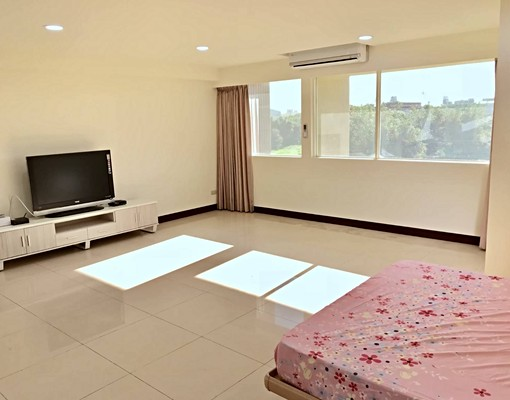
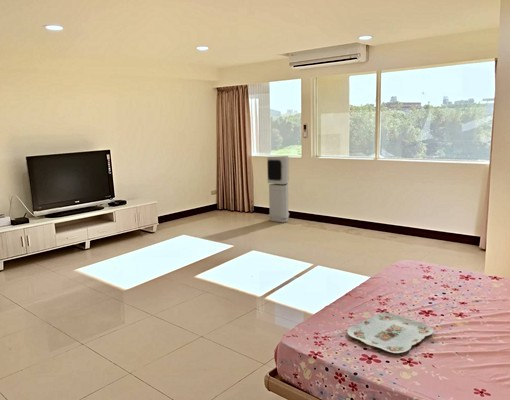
+ air purifier (281, 188)
+ serving tray (390, 331)
